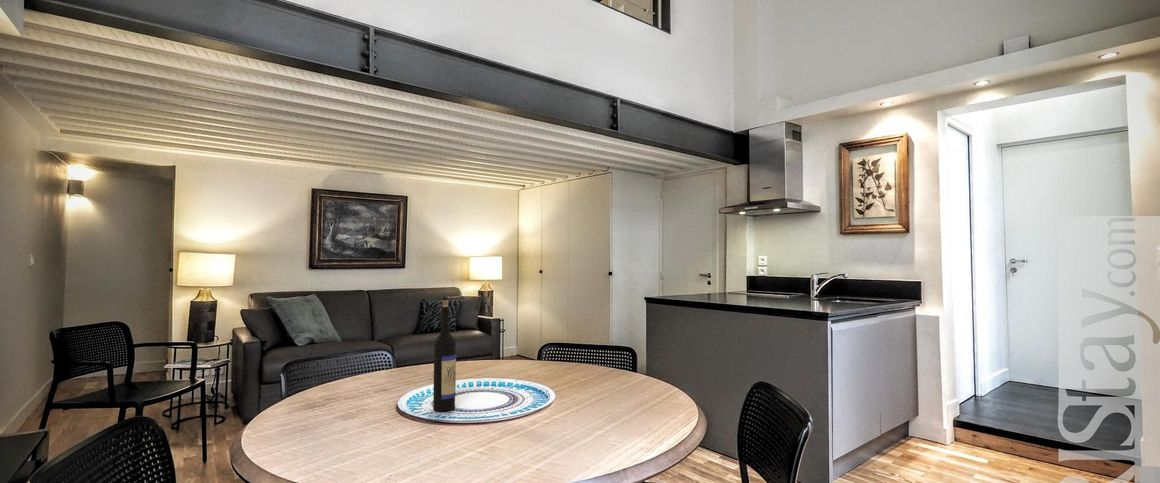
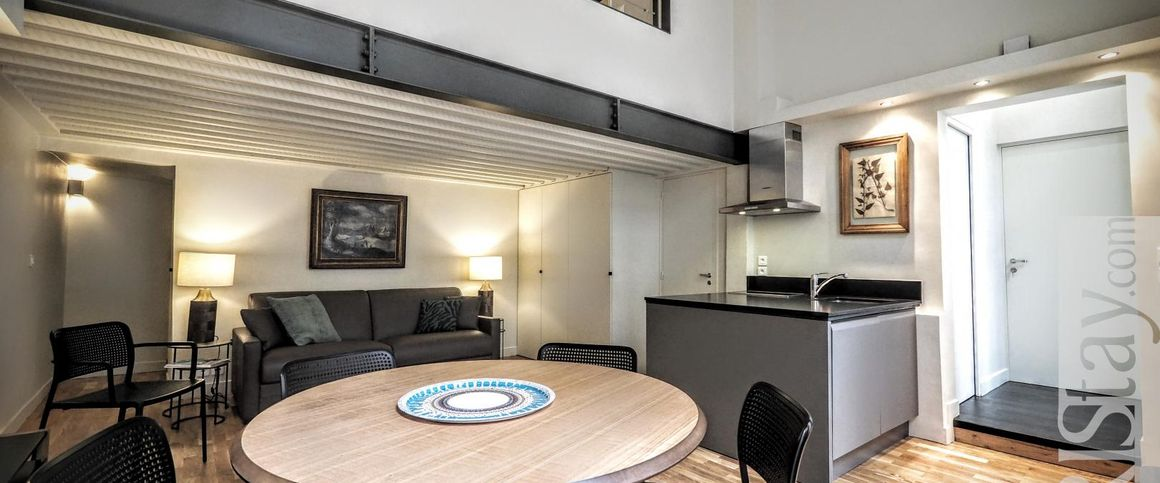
- wine bottle (445, 354)
